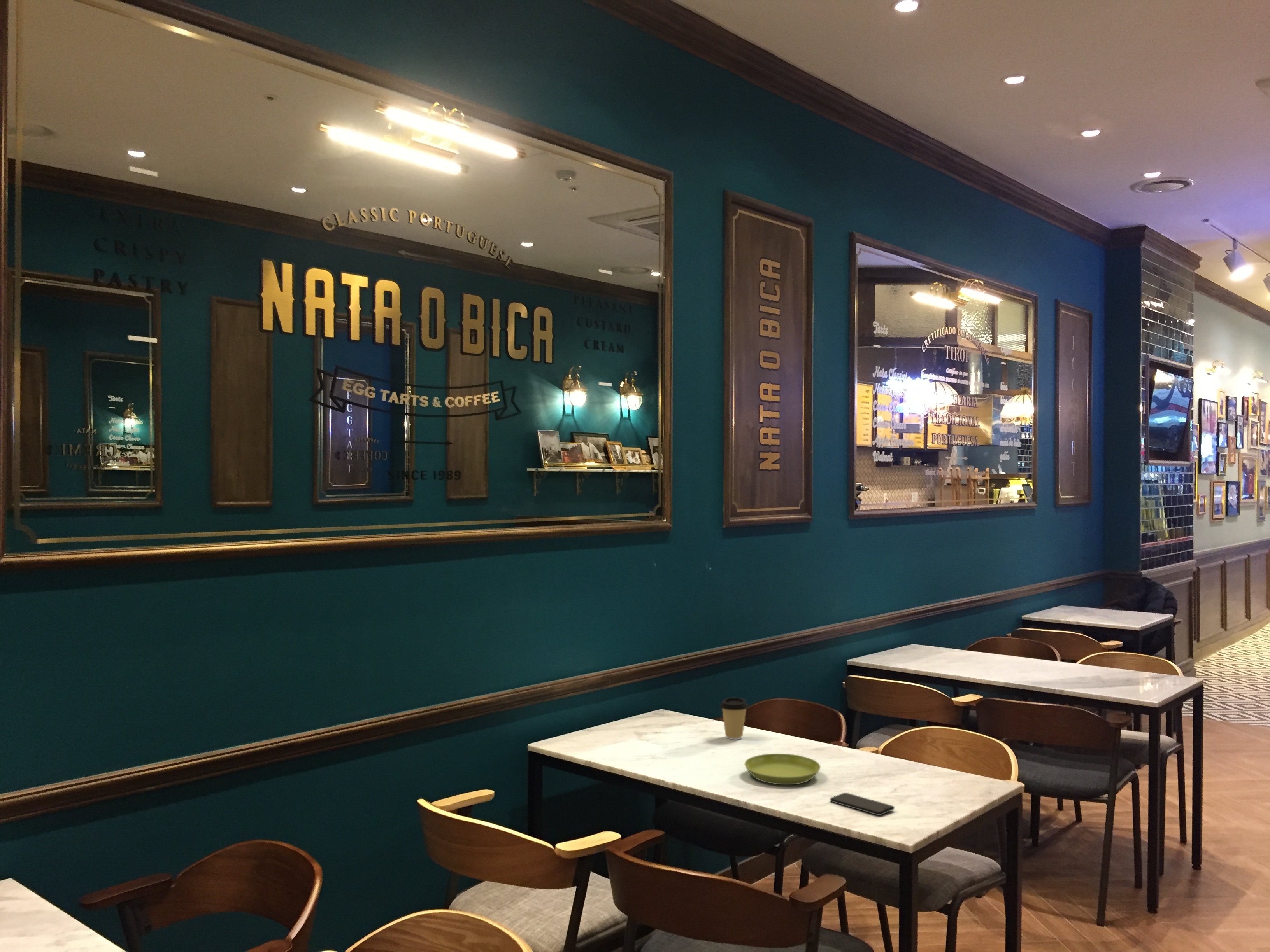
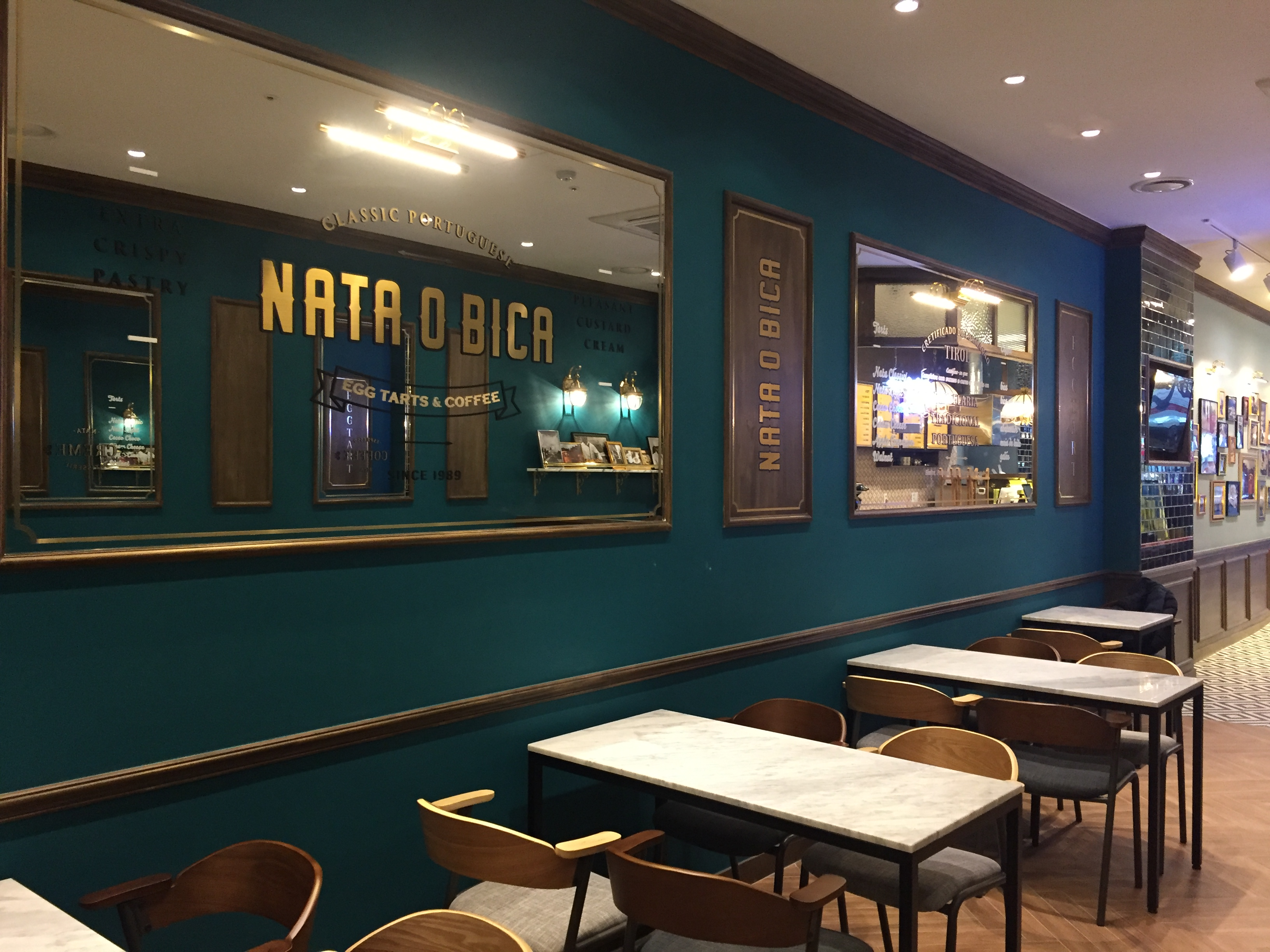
- saucer (782, 770)
- coffee cup (734, 719)
- smartphone (861, 803)
